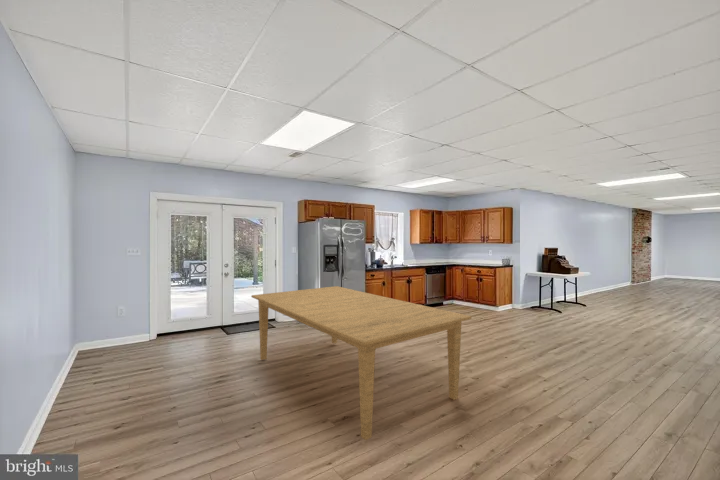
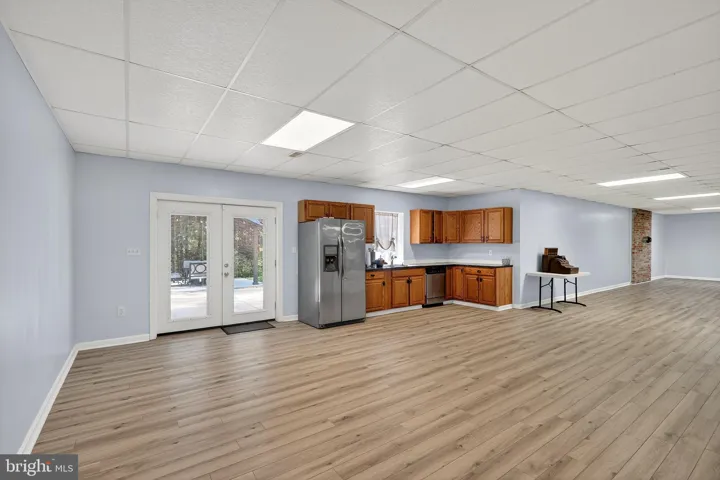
- dining table (345, 340)
